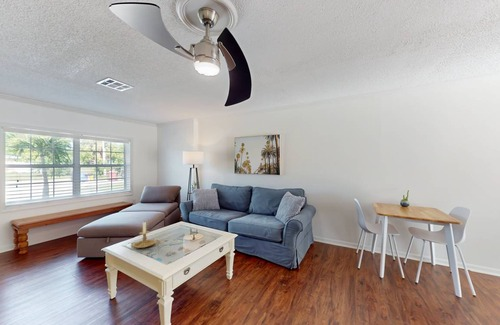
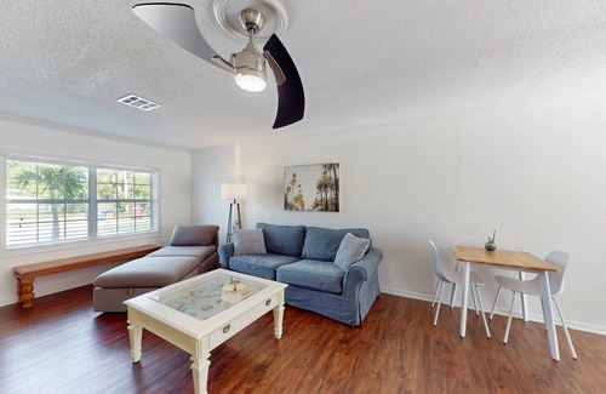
- candle holder (144, 233)
